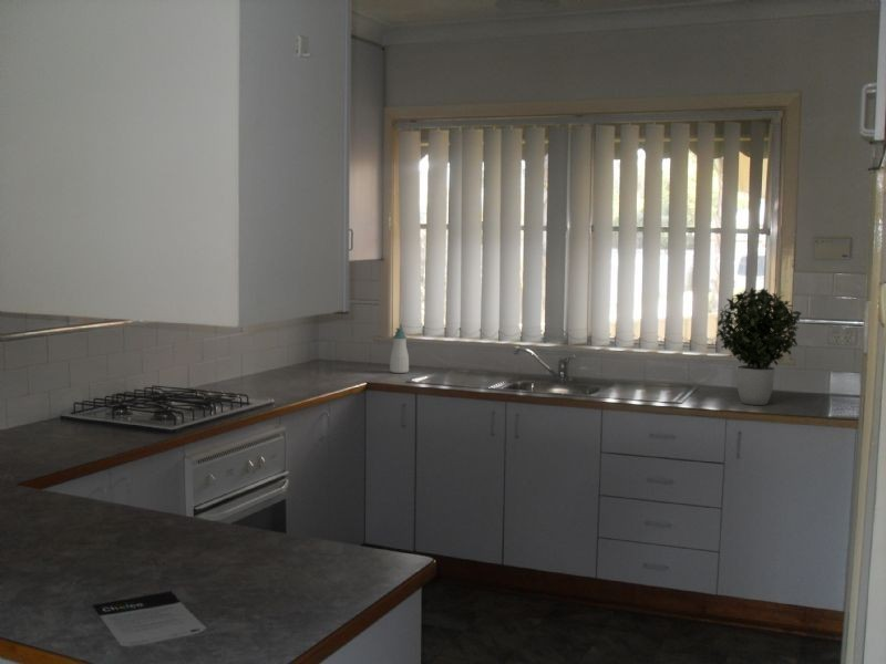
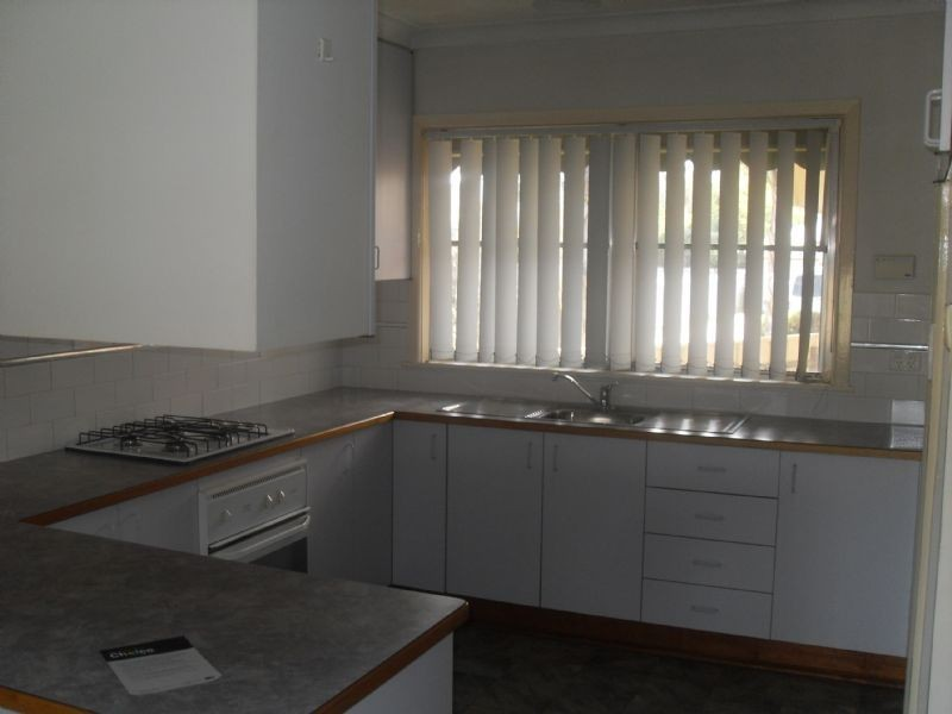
- potted plant (756, 345)
- soap bottle (399, 350)
